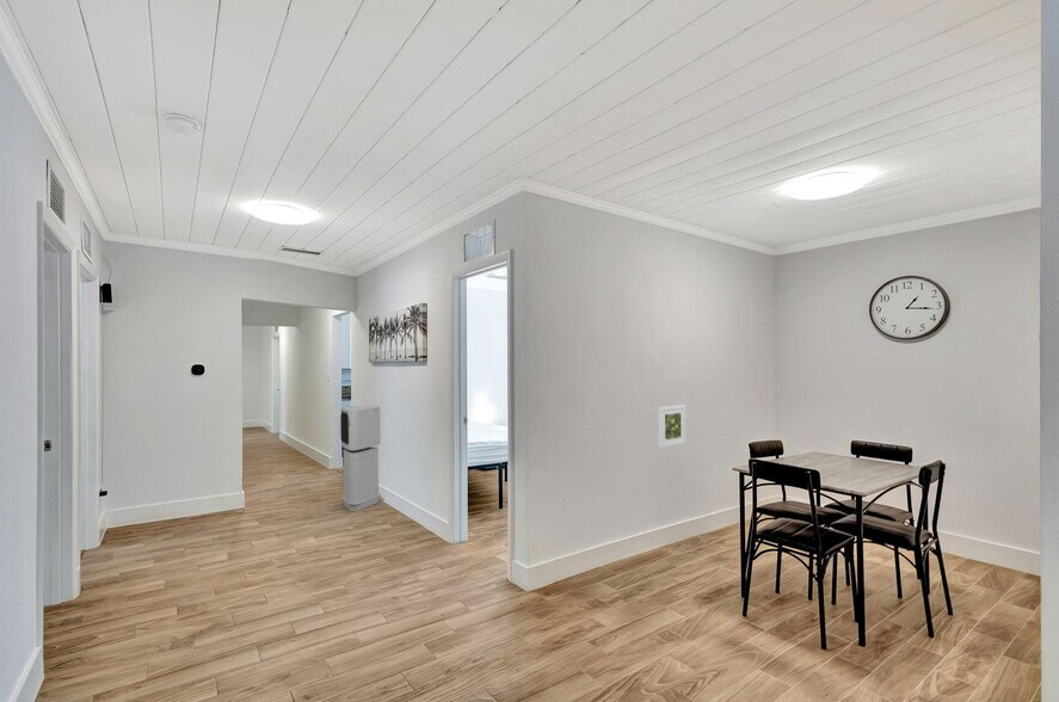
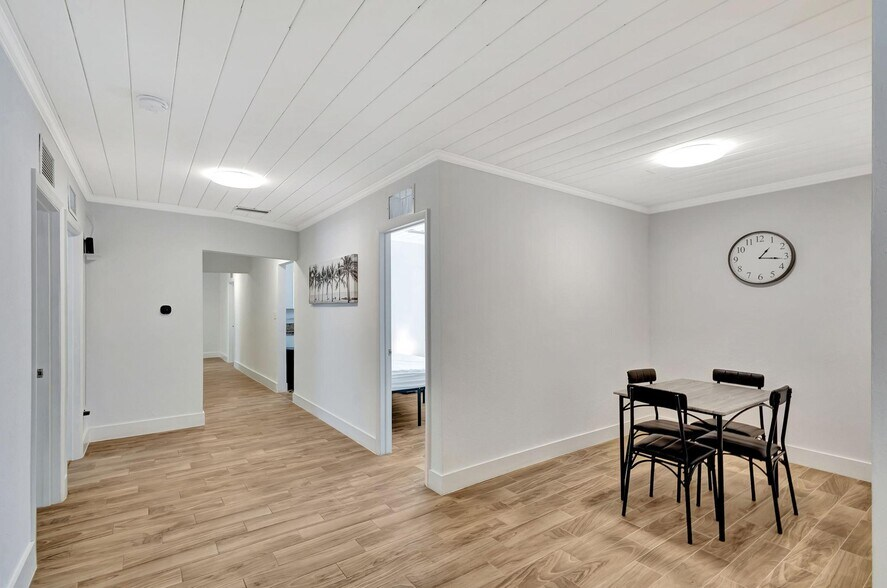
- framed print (672, 425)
- air purifier (362, 455)
